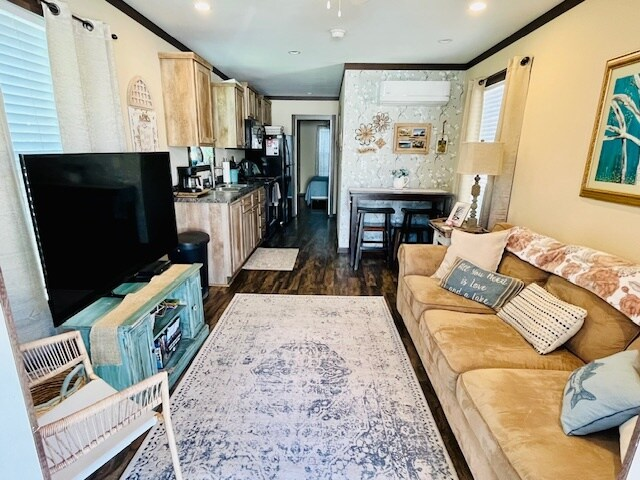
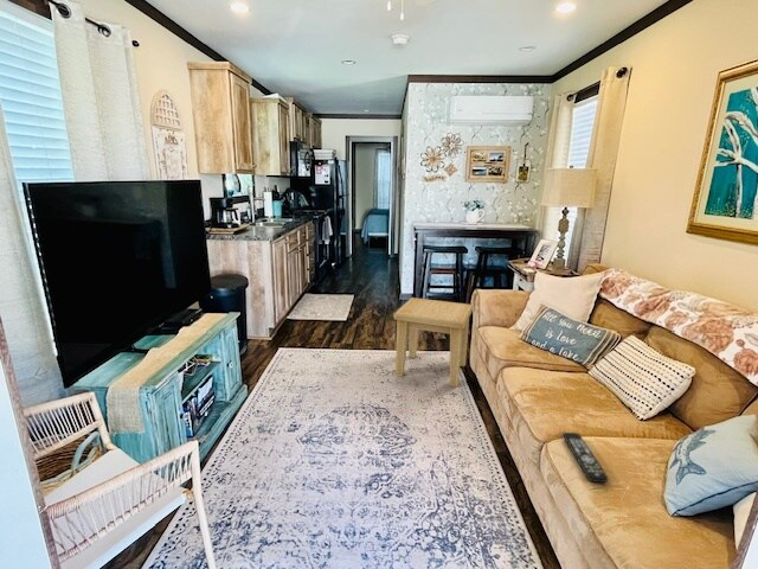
+ side table (432, 331)
+ remote control (583, 455)
